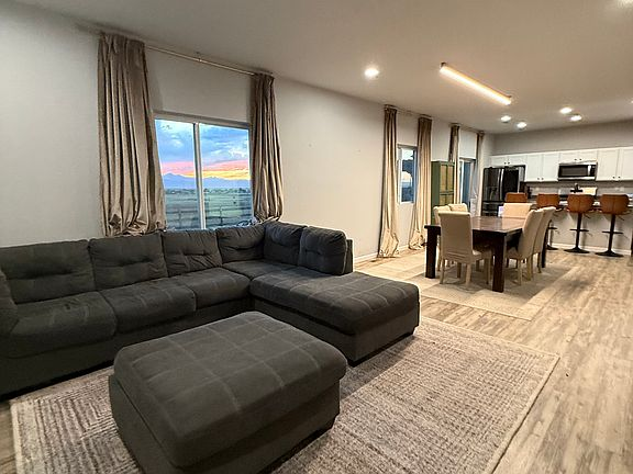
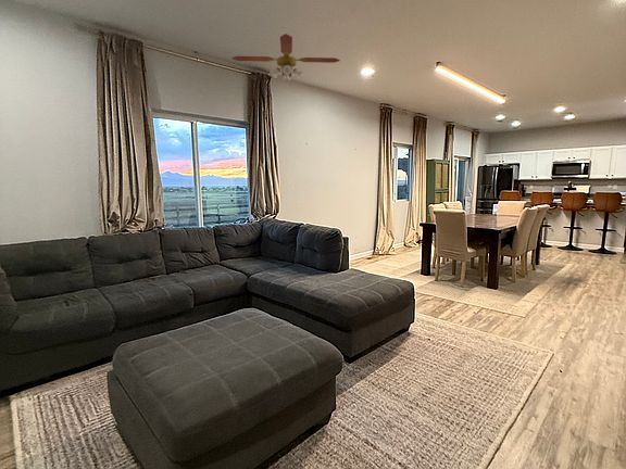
+ ceiling fan (286, 63)
